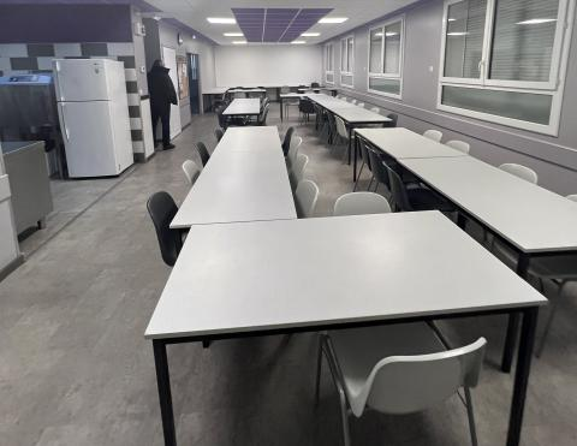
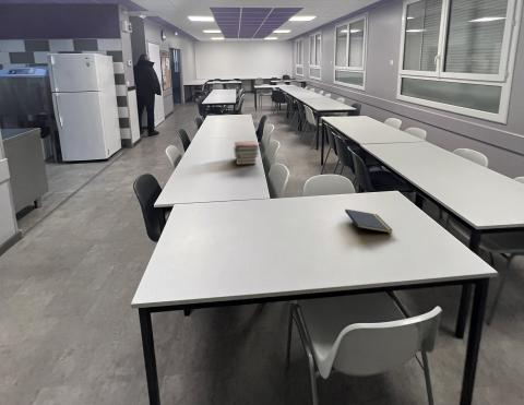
+ notepad (367, 219)
+ book stack (246, 152)
